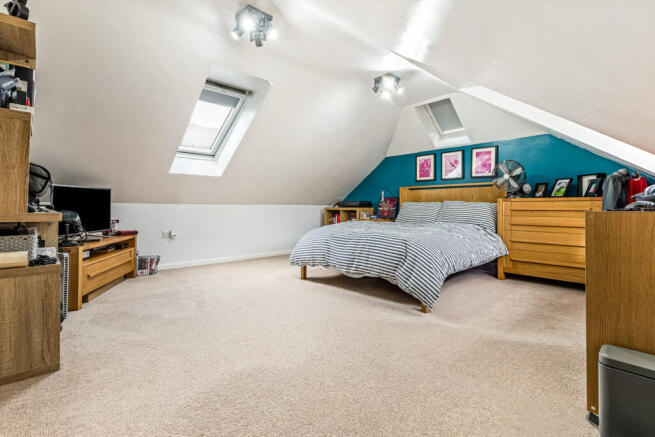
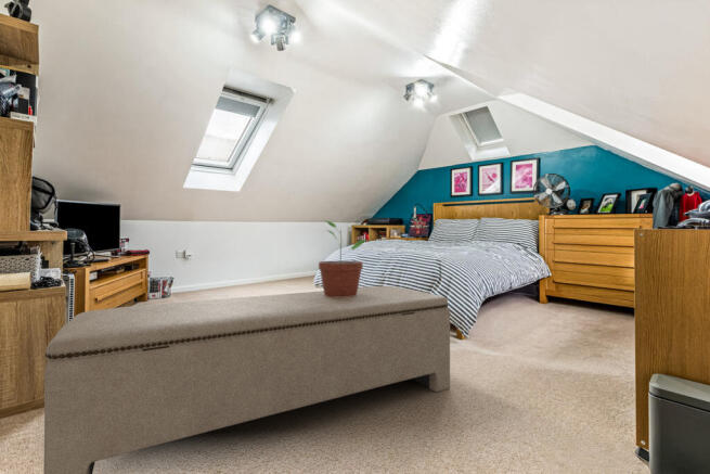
+ bench (285, 353)
+ potted plant (340, 256)
